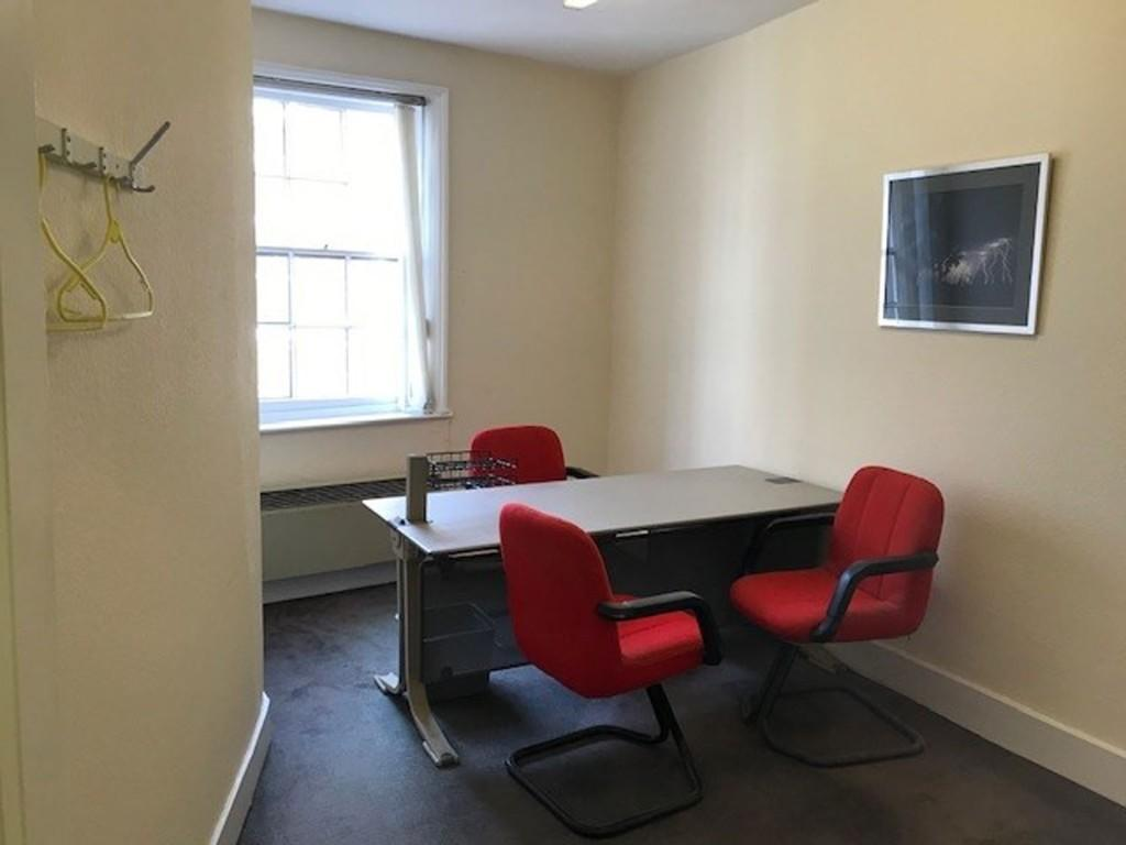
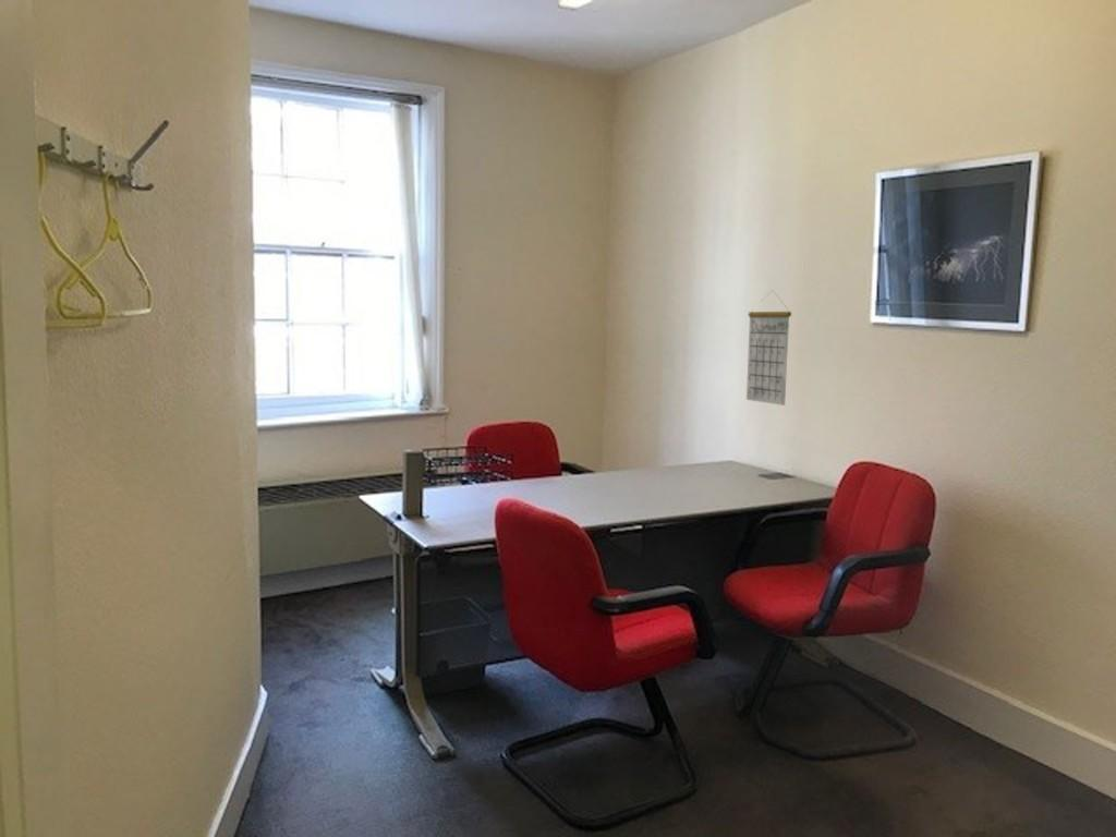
+ calendar (767, 347)
